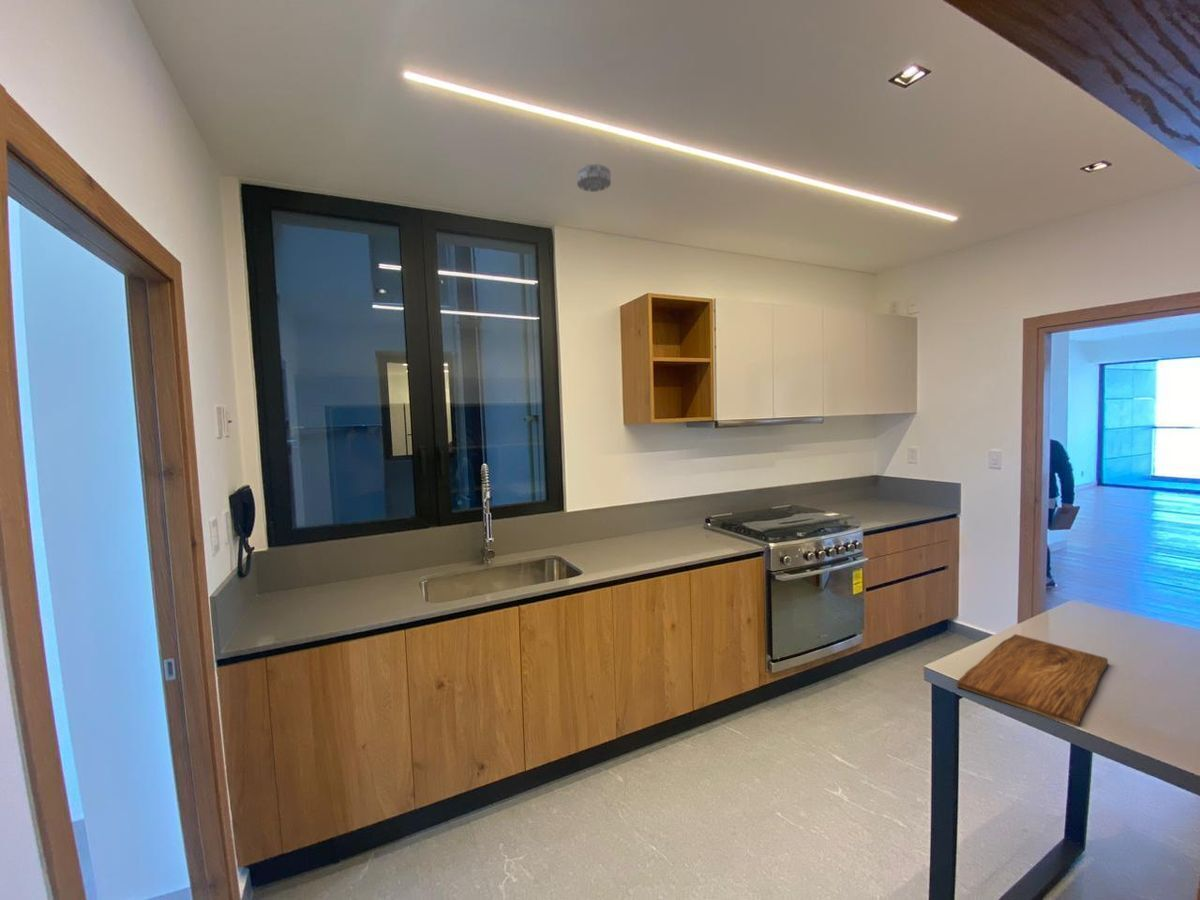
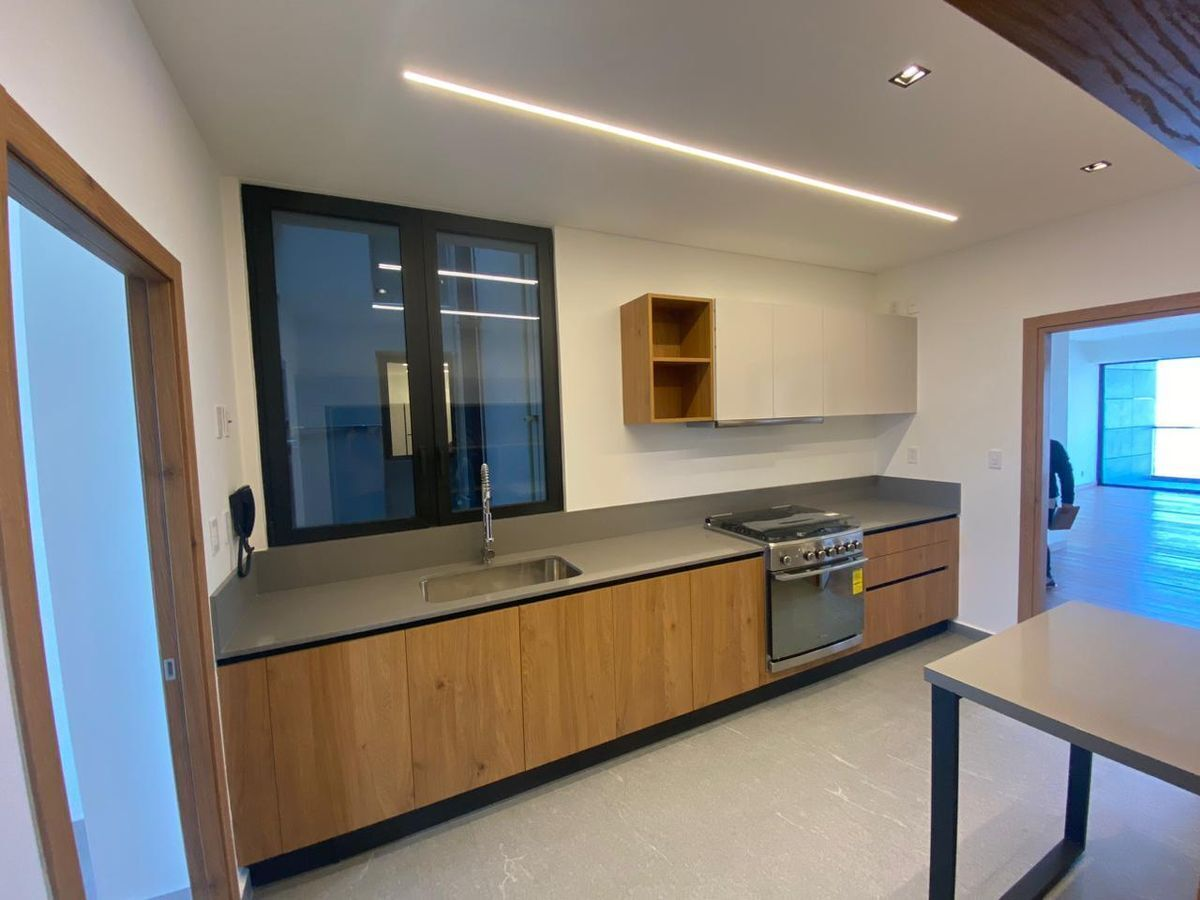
- cutting board (1036, 671)
- smoke detector (593, 177)
